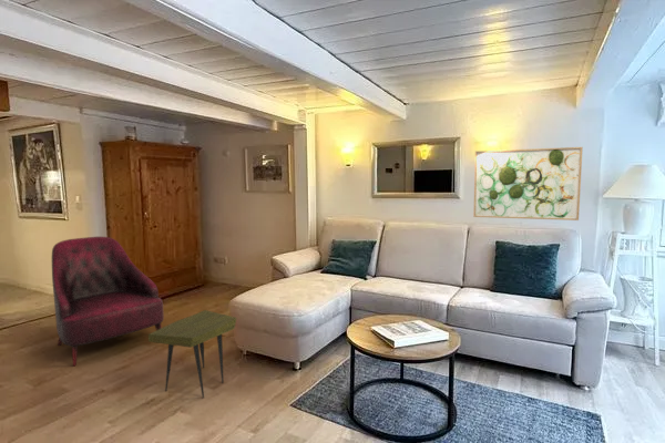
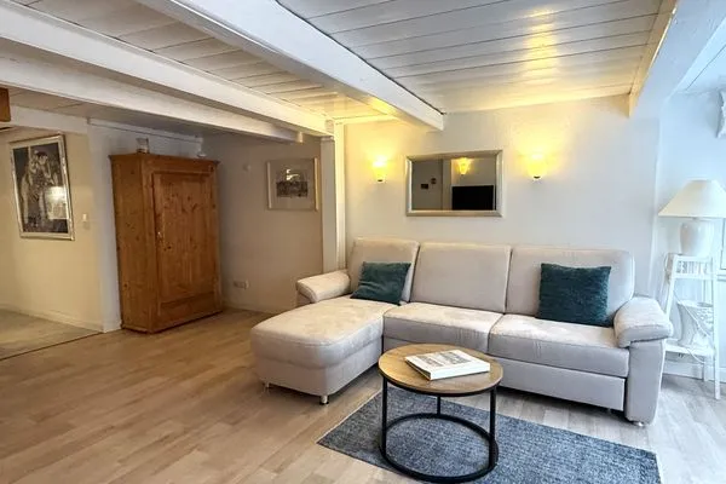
- wall art (524, 184)
- armchair (102, 291)
- side table (195, 353)
